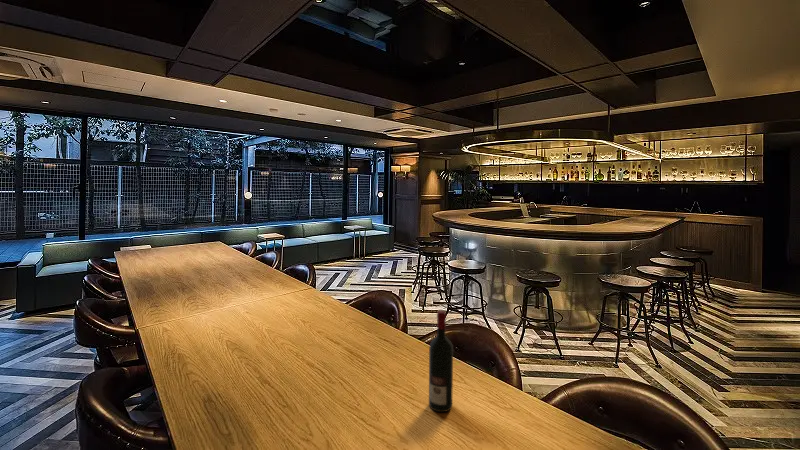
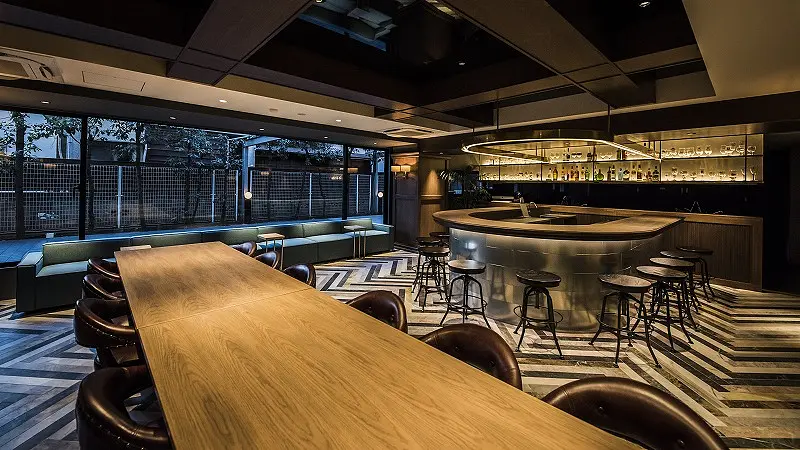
- alcohol (441, 359)
